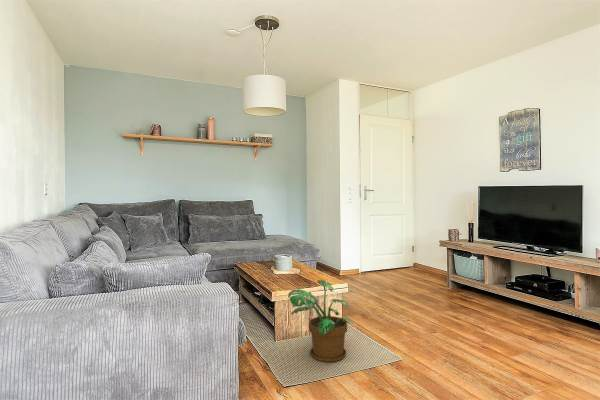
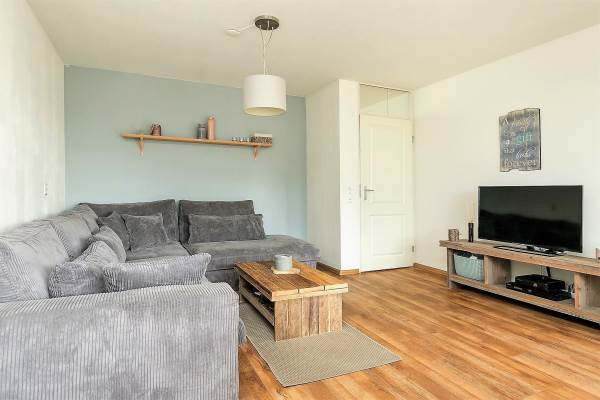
- potted plant (315, 319)
